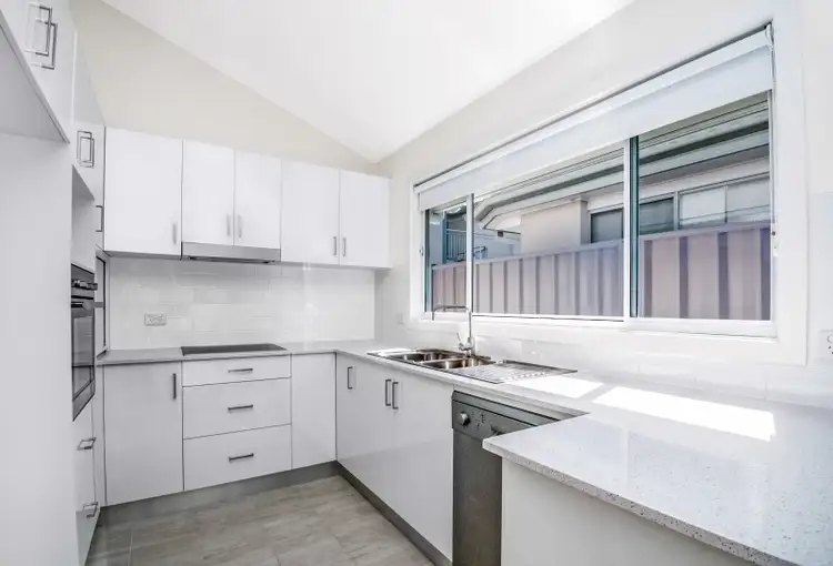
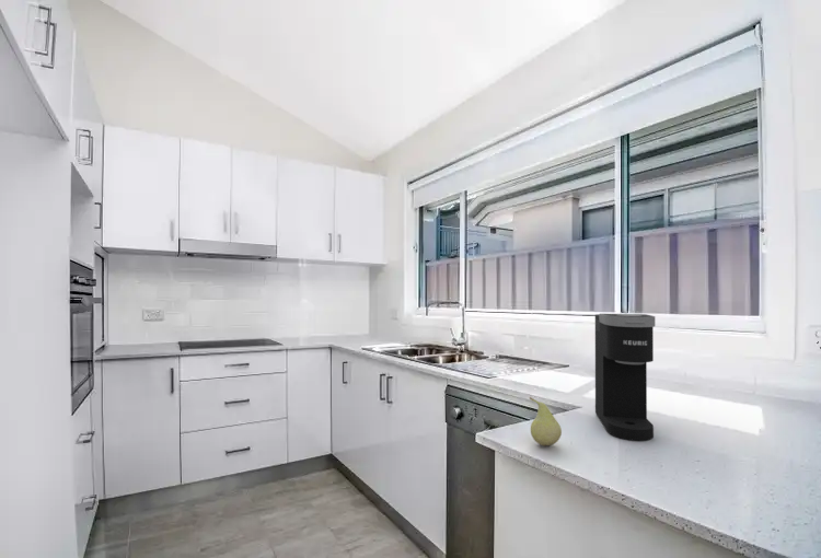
+ fruit (543, 420)
+ coffee maker (622, 369)
